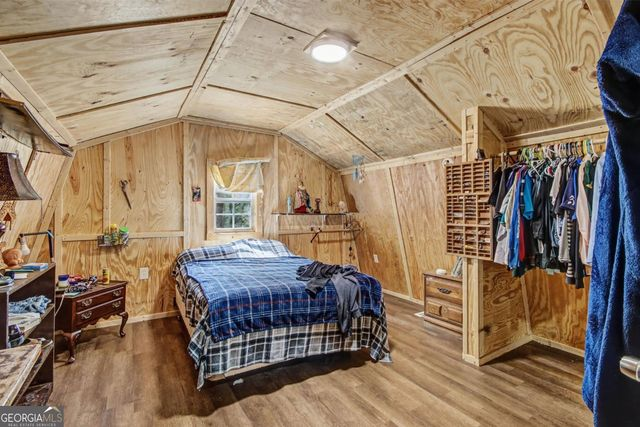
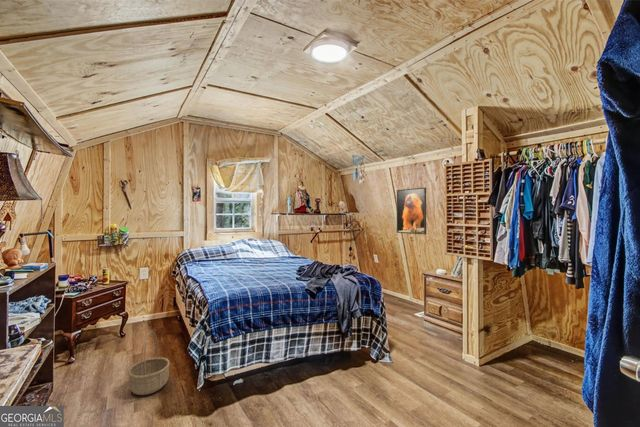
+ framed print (410, 211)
+ basket (149, 359)
